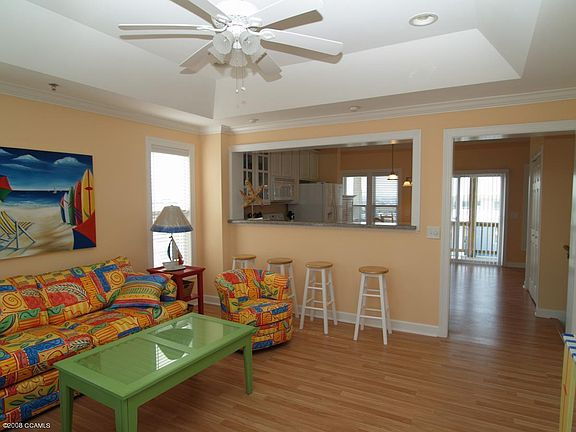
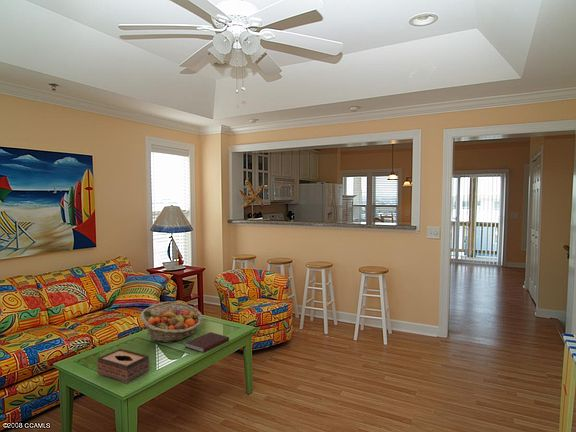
+ fruit basket (172, 320)
+ tissue box (123, 365)
+ notebook (207, 341)
